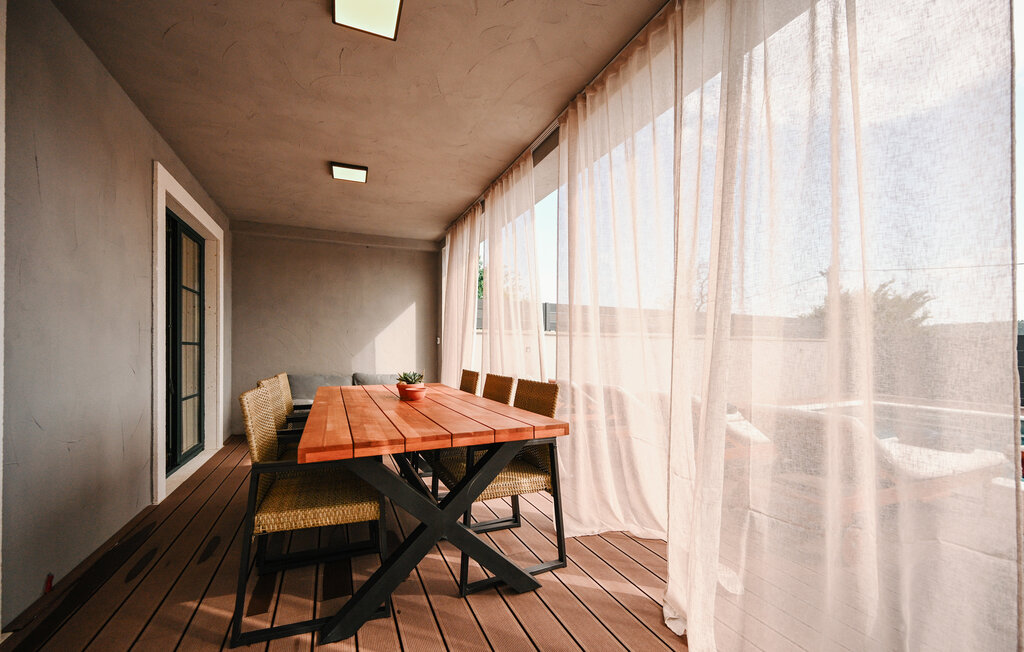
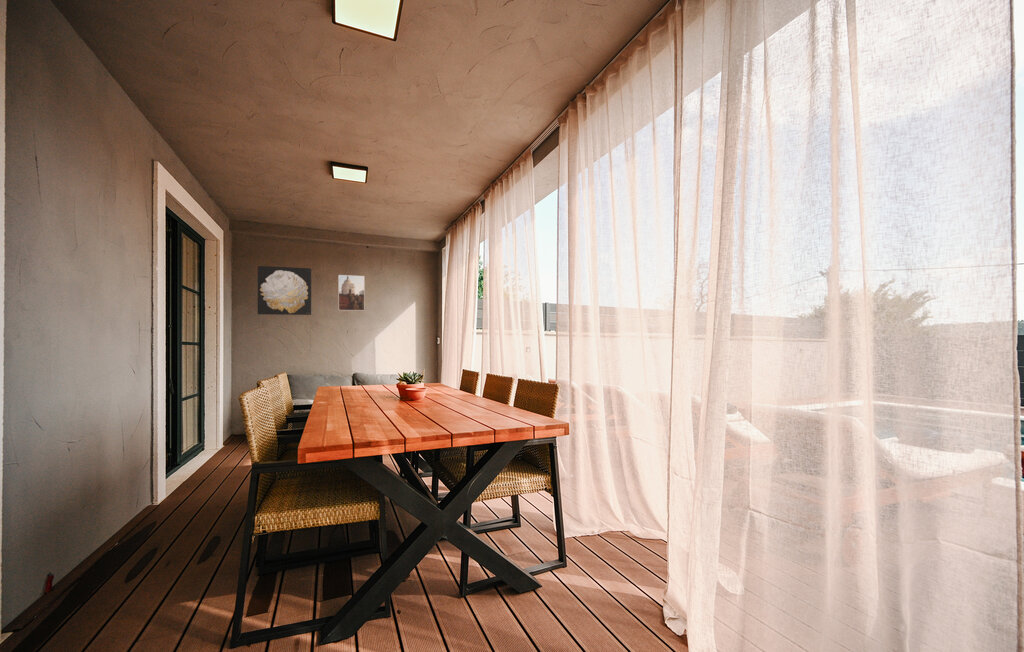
+ wall art (285, 291)
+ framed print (351, 293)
